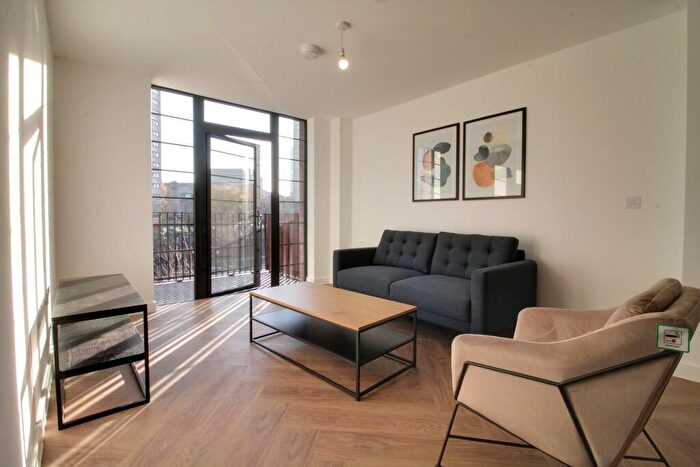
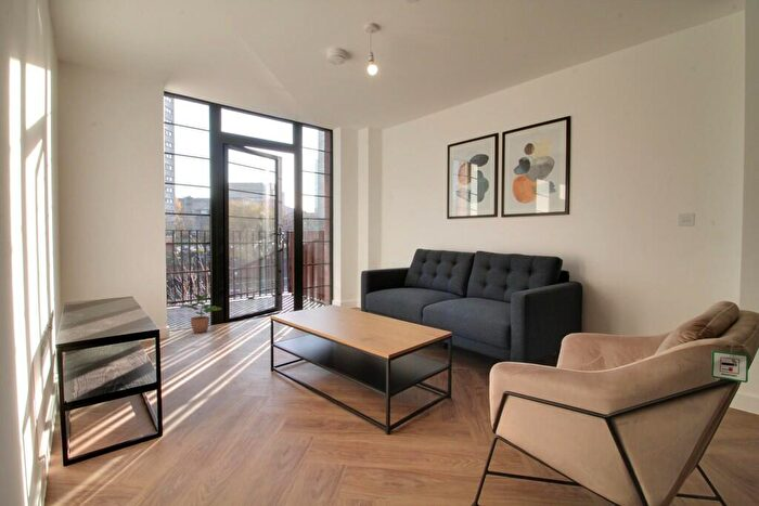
+ potted plant (201, 311)
